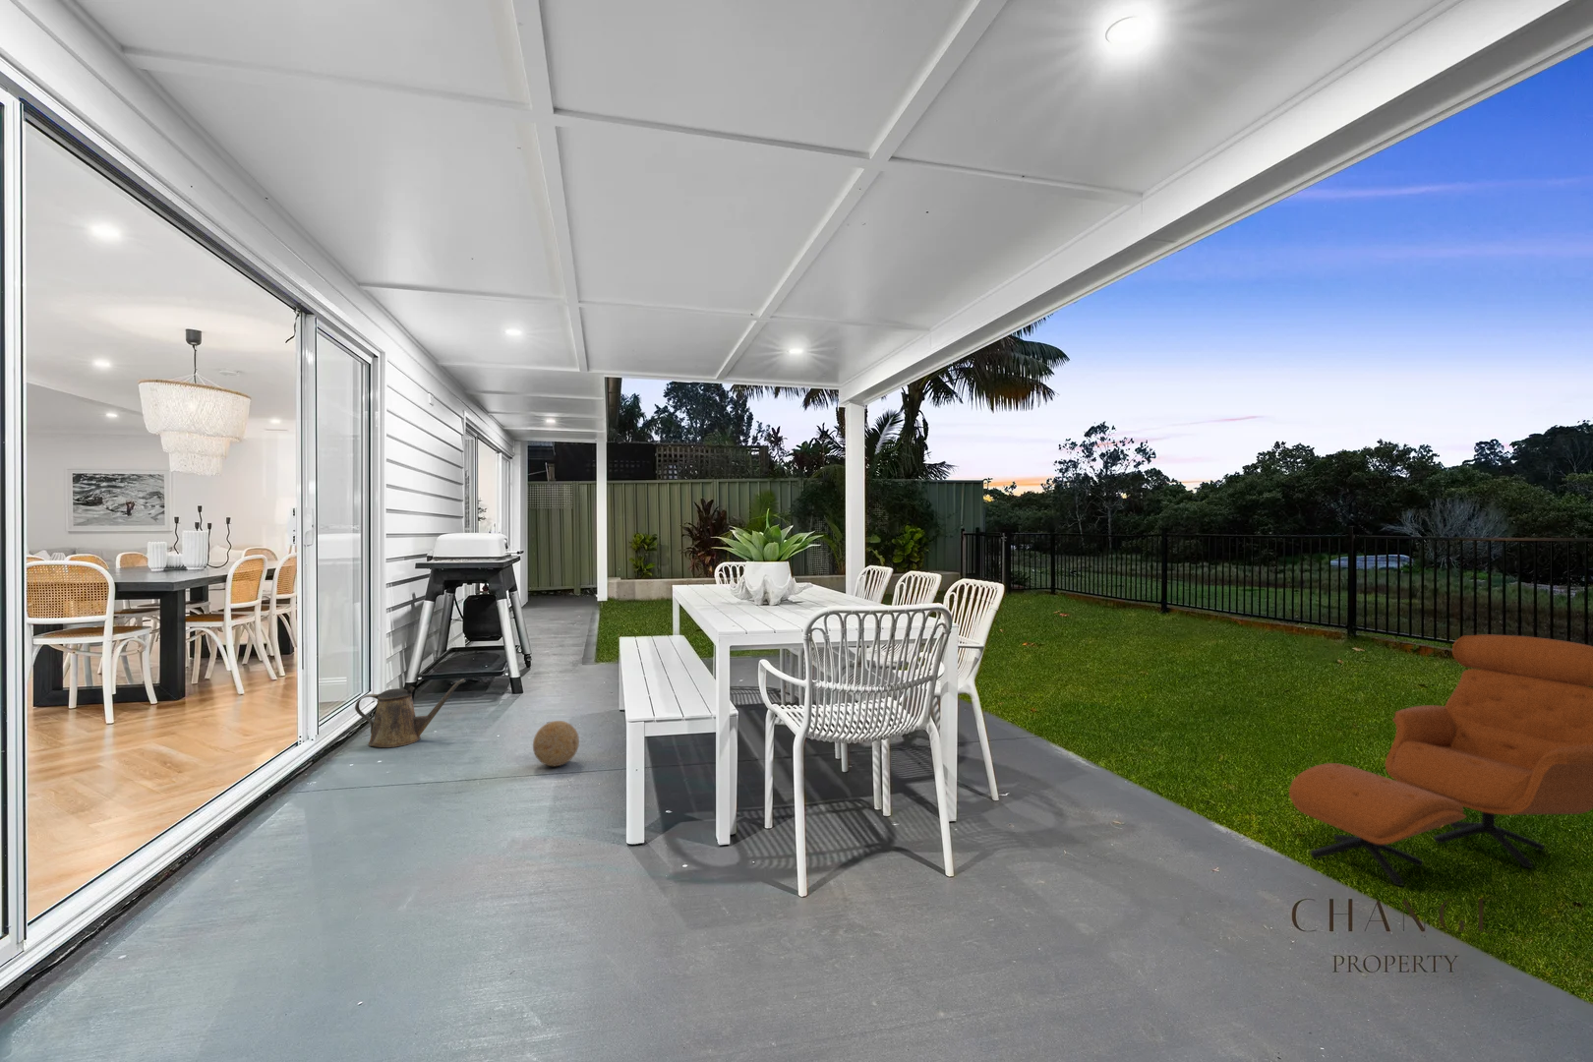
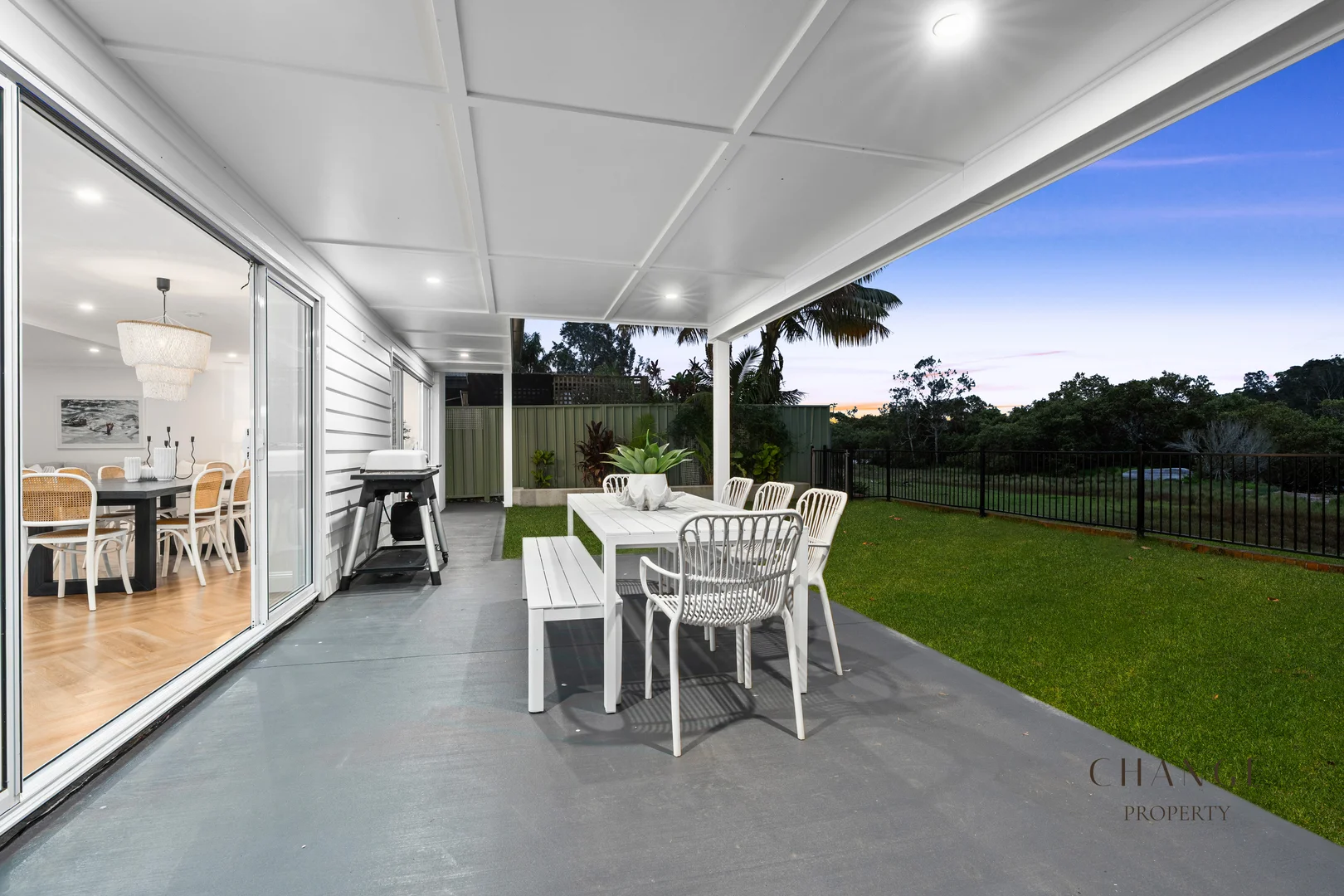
- lounge chair (1439, 747)
- watering can (411, 710)
- decorative ball (556, 742)
